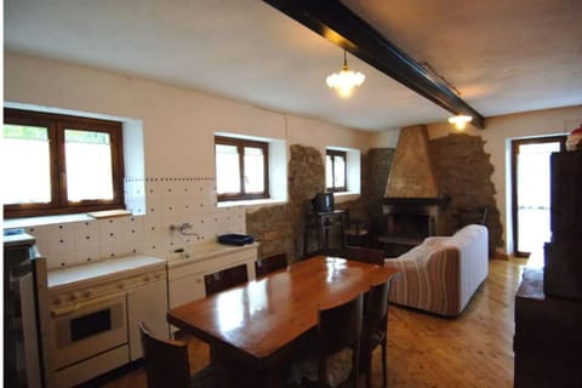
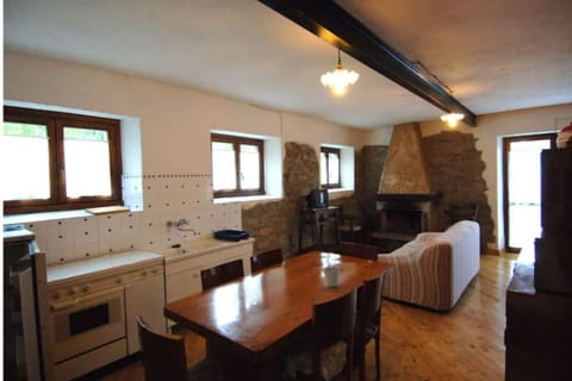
+ cup (330, 276)
